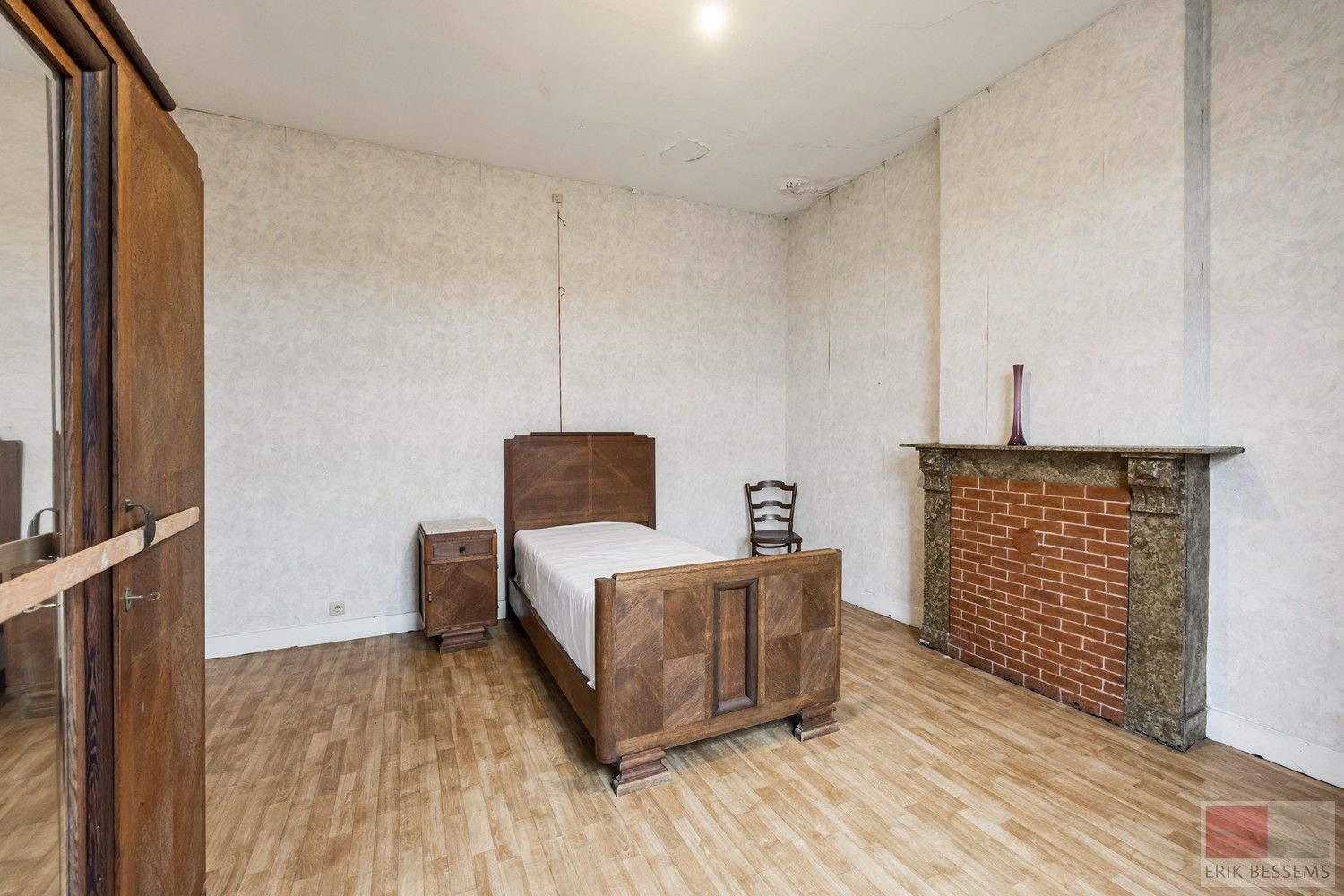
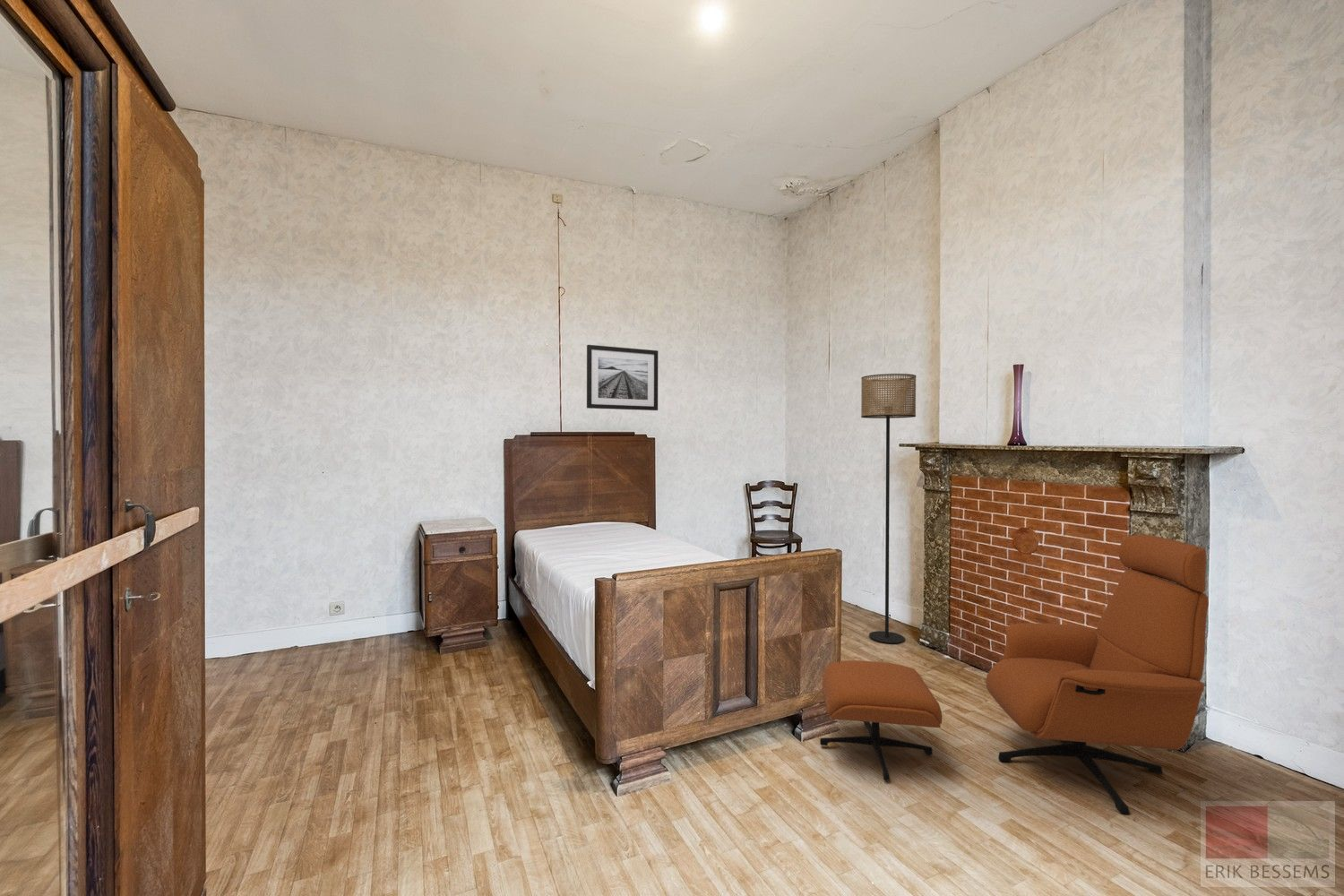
+ wall art (623, 378)
+ floor lamp (887, 507)
+ armchair (1004, 650)
